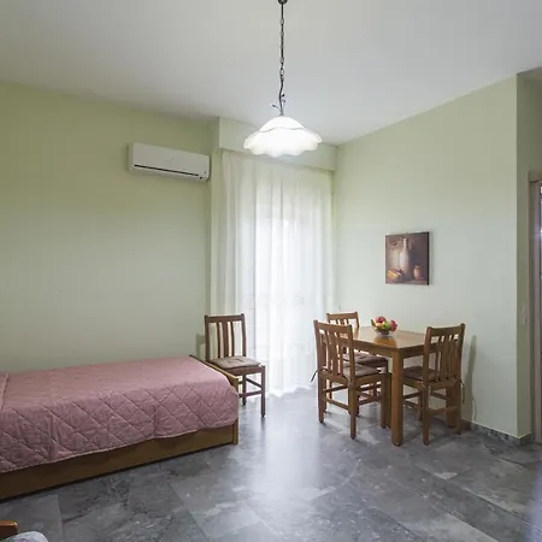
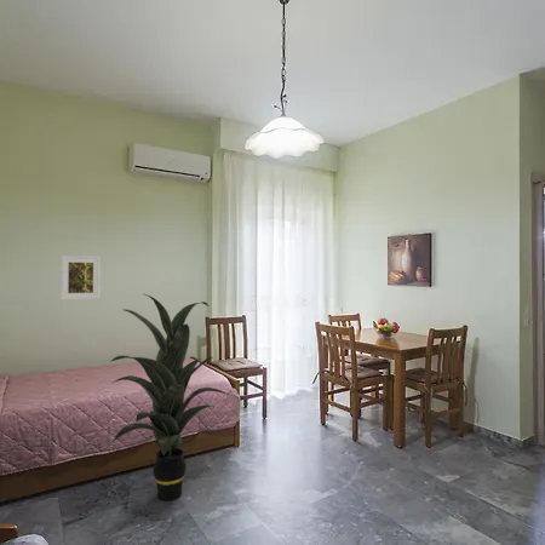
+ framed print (80, 277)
+ indoor plant (161, 392)
